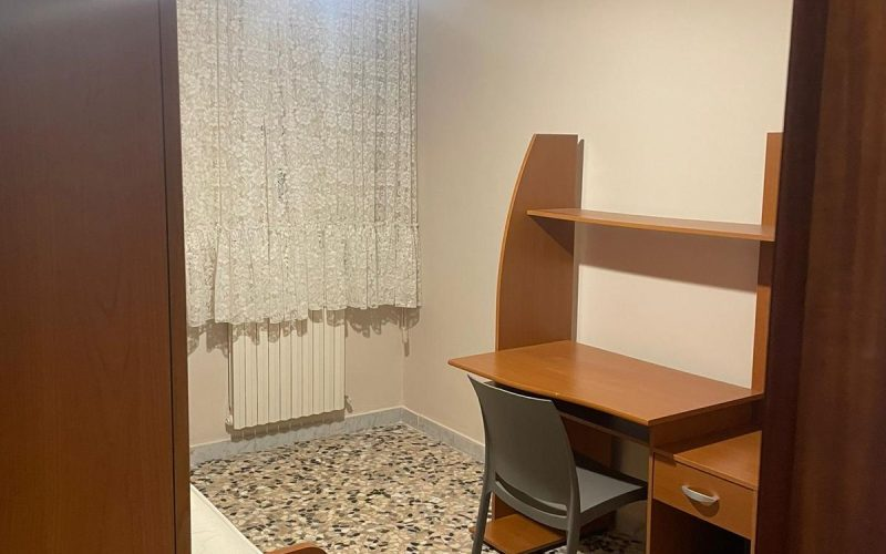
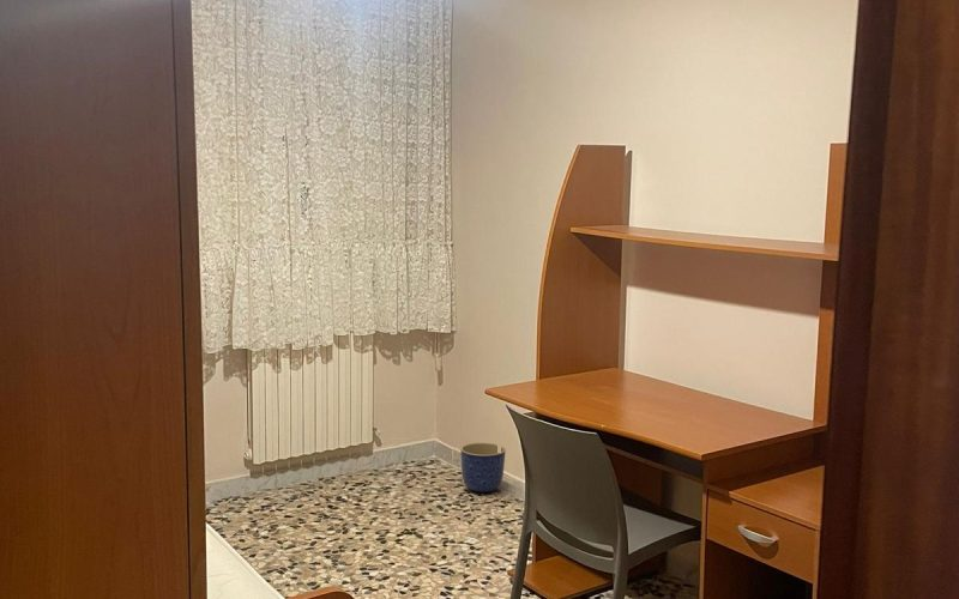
+ planter (482, 468)
